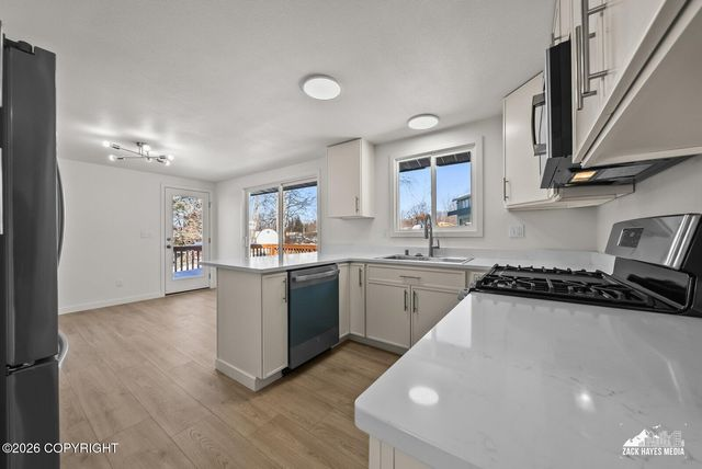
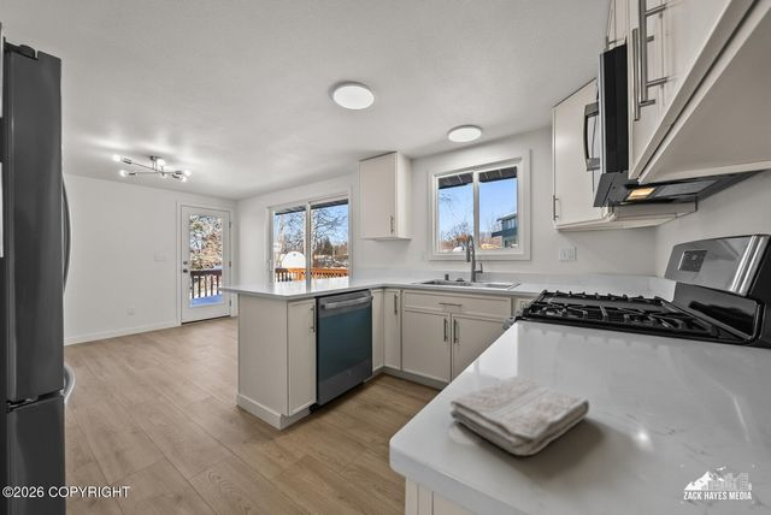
+ washcloth (518, 406)
